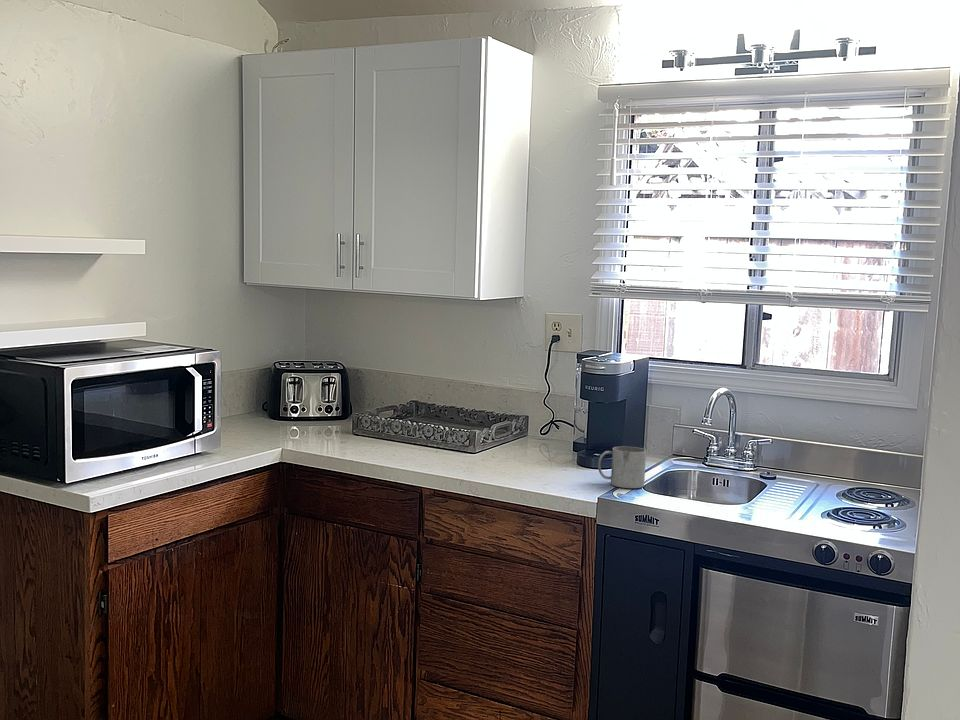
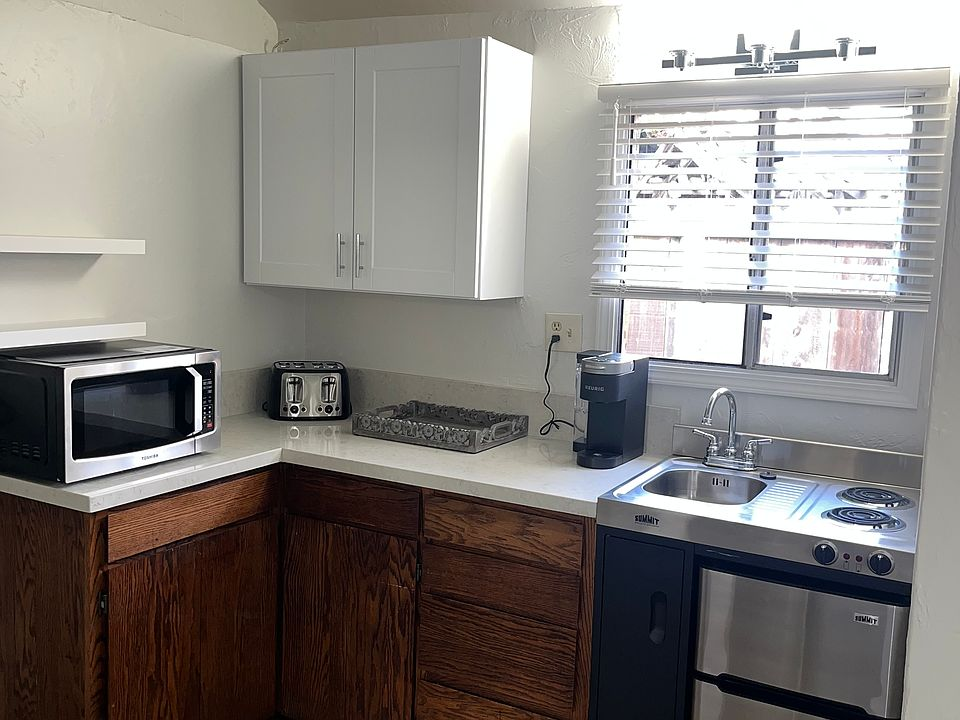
- mug (621, 466)
